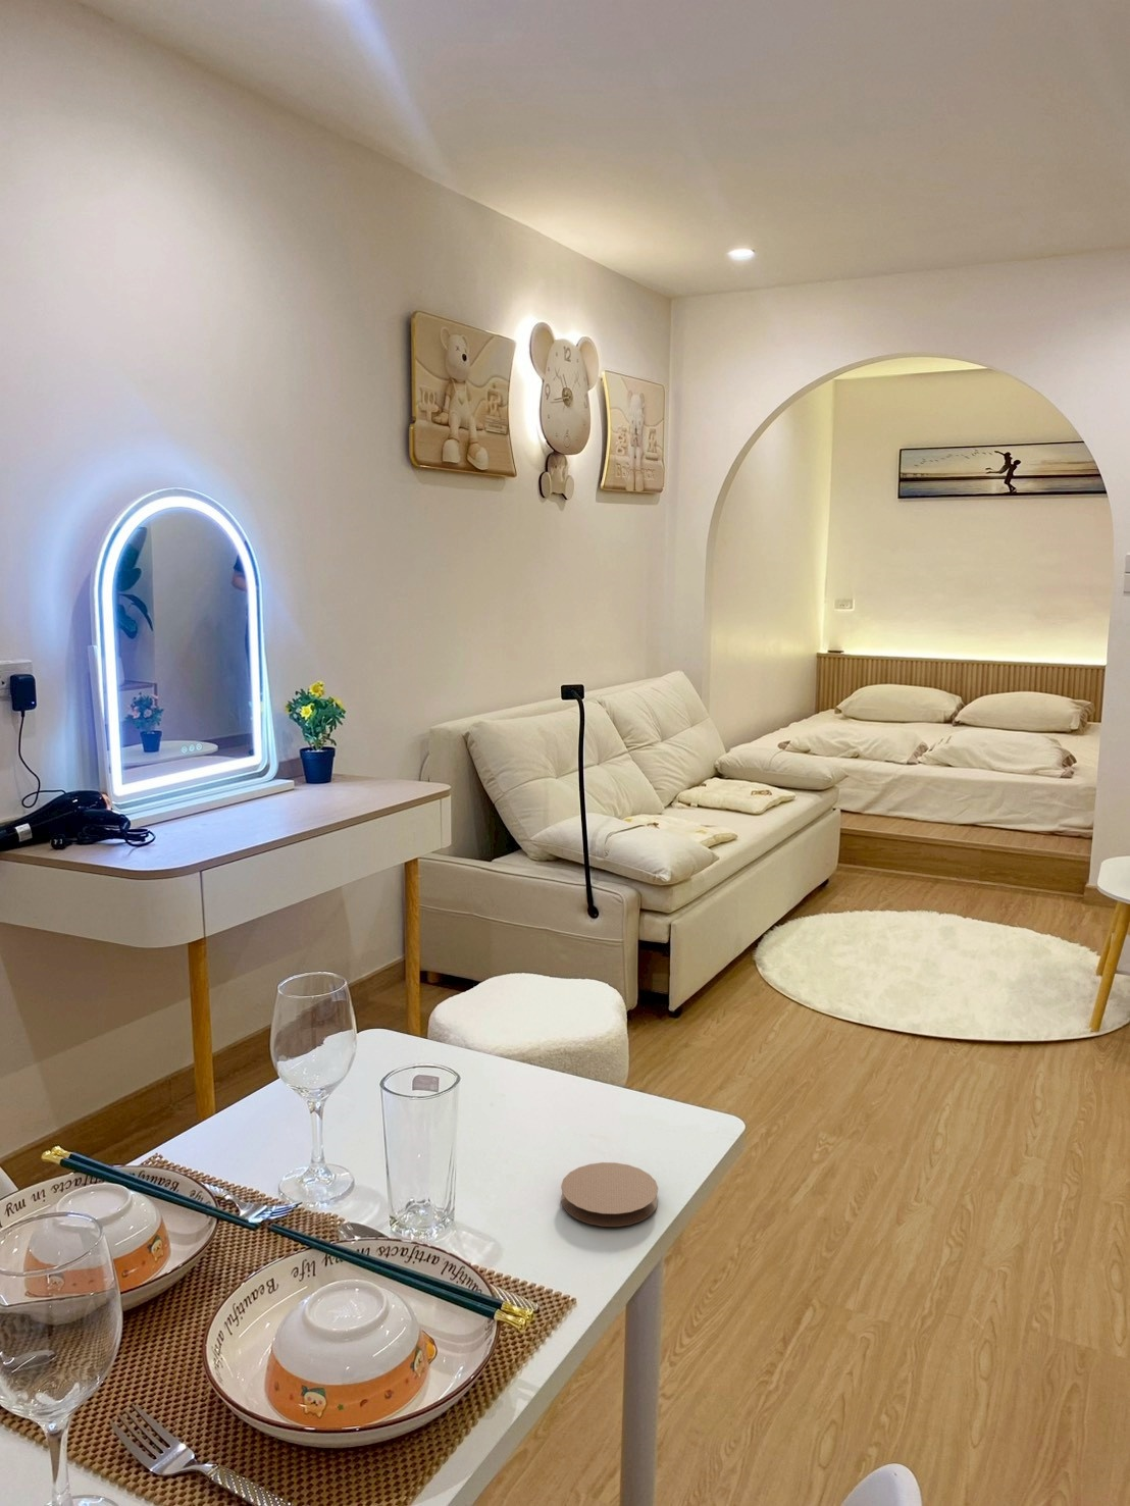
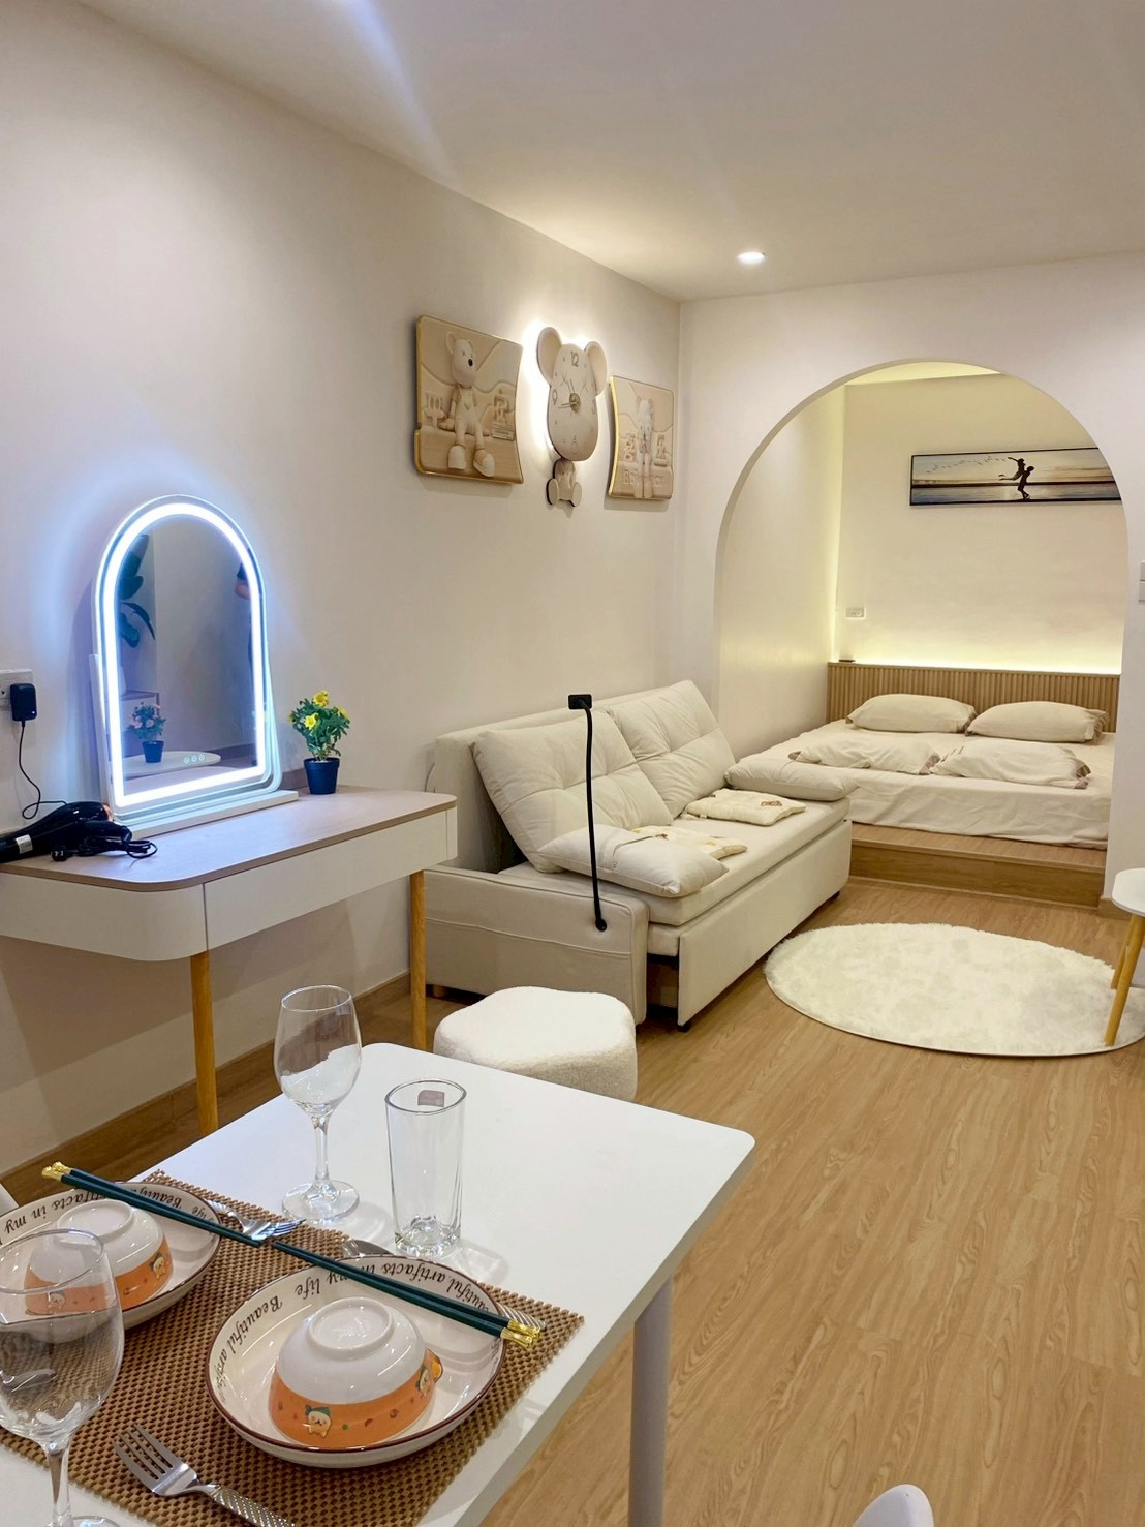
- coaster (609, 1193)
